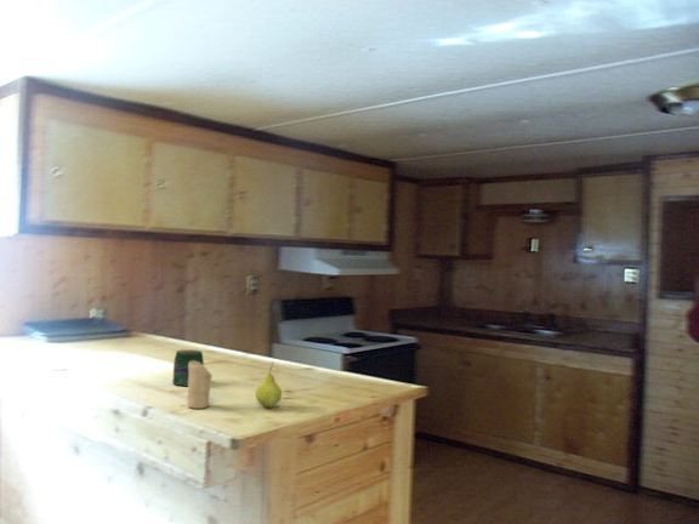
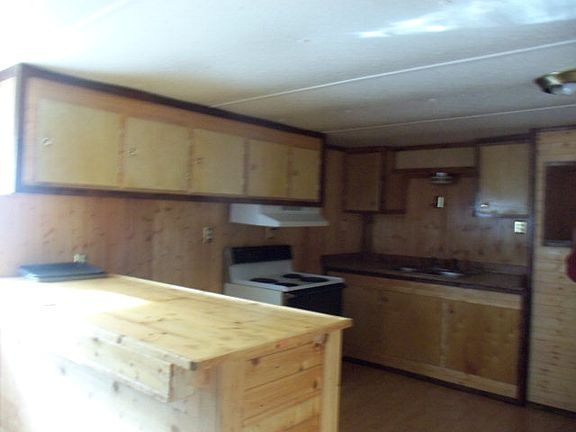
- candle (199, 383)
- fruit (268, 385)
- jar (187, 366)
